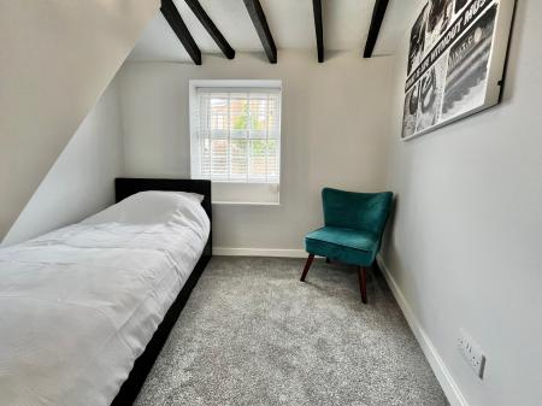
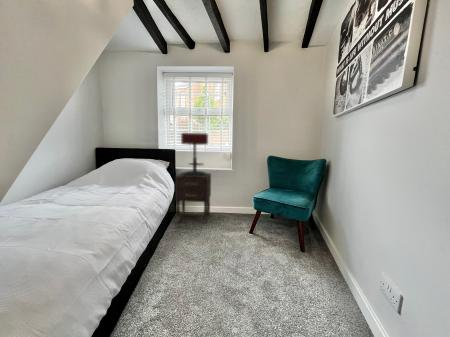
+ bar stool (194, 154)
+ nightstand (193, 196)
